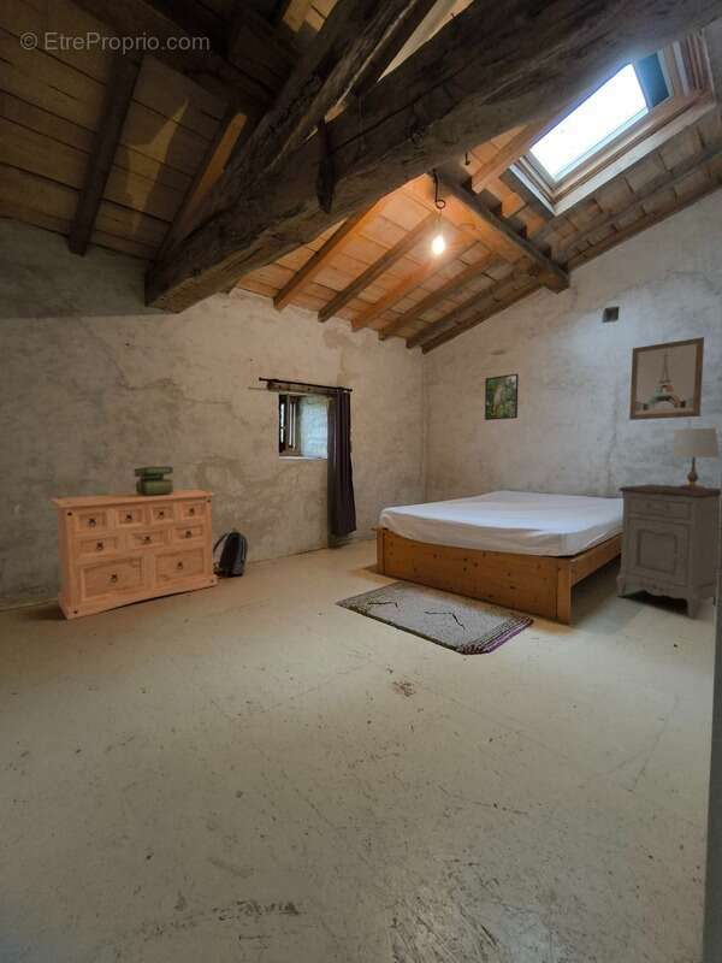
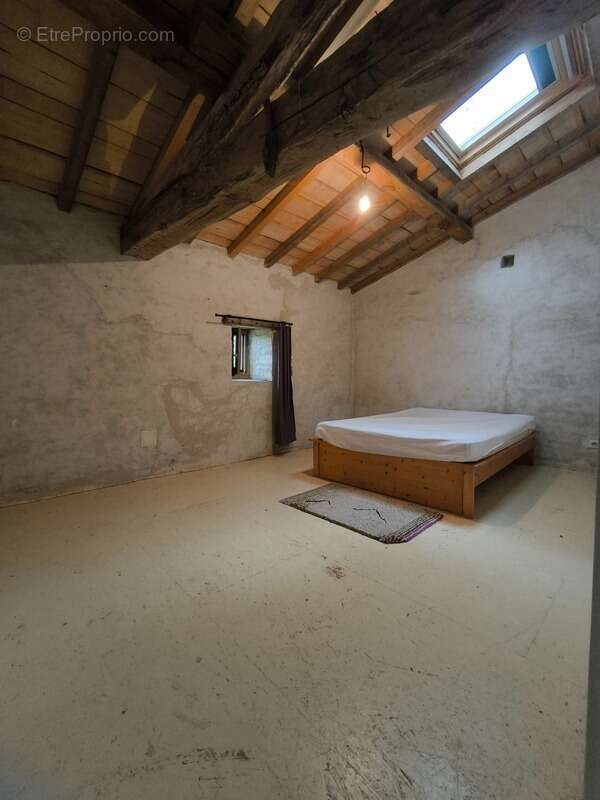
- dresser (140, 544)
- wall art (664, 380)
- nightstand (668, 545)
- backpack (230, 550)
- table lamp (693, 459)
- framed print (501, 397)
- stack of books (153, 479)
